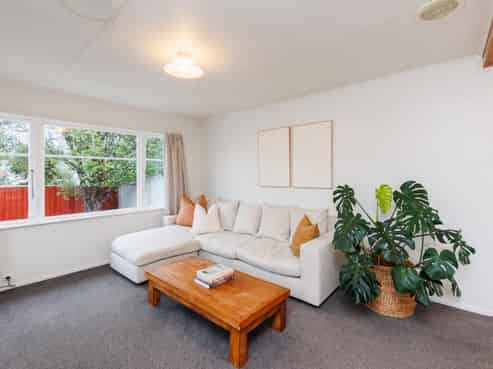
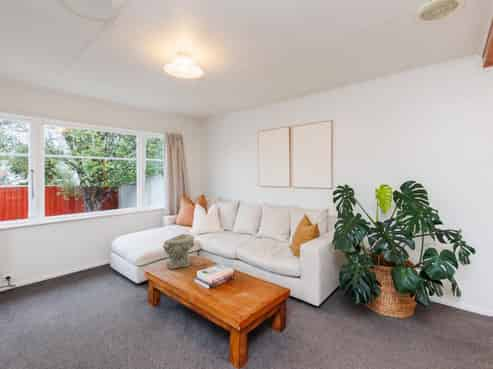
+ decorative bowl (179, 251)
